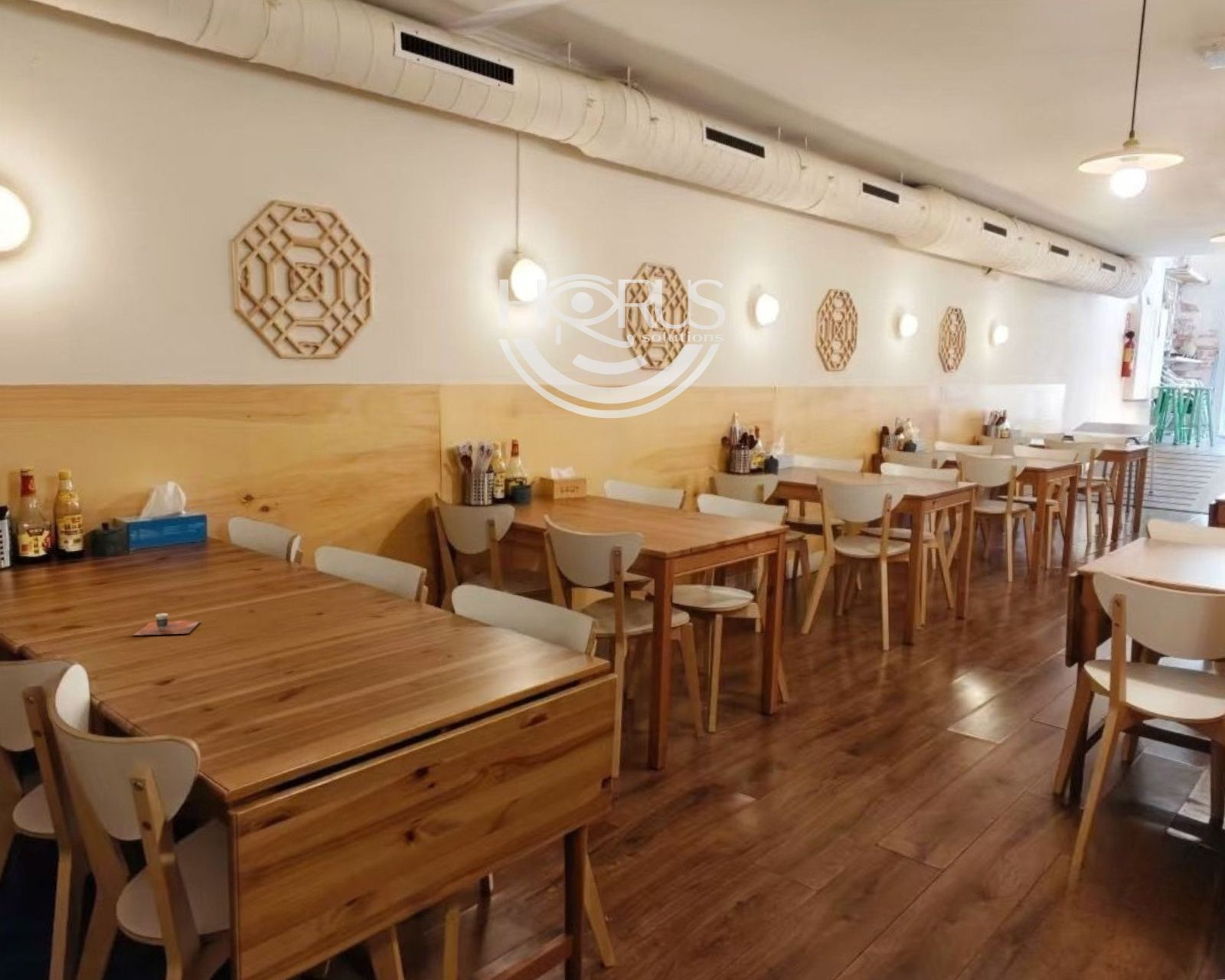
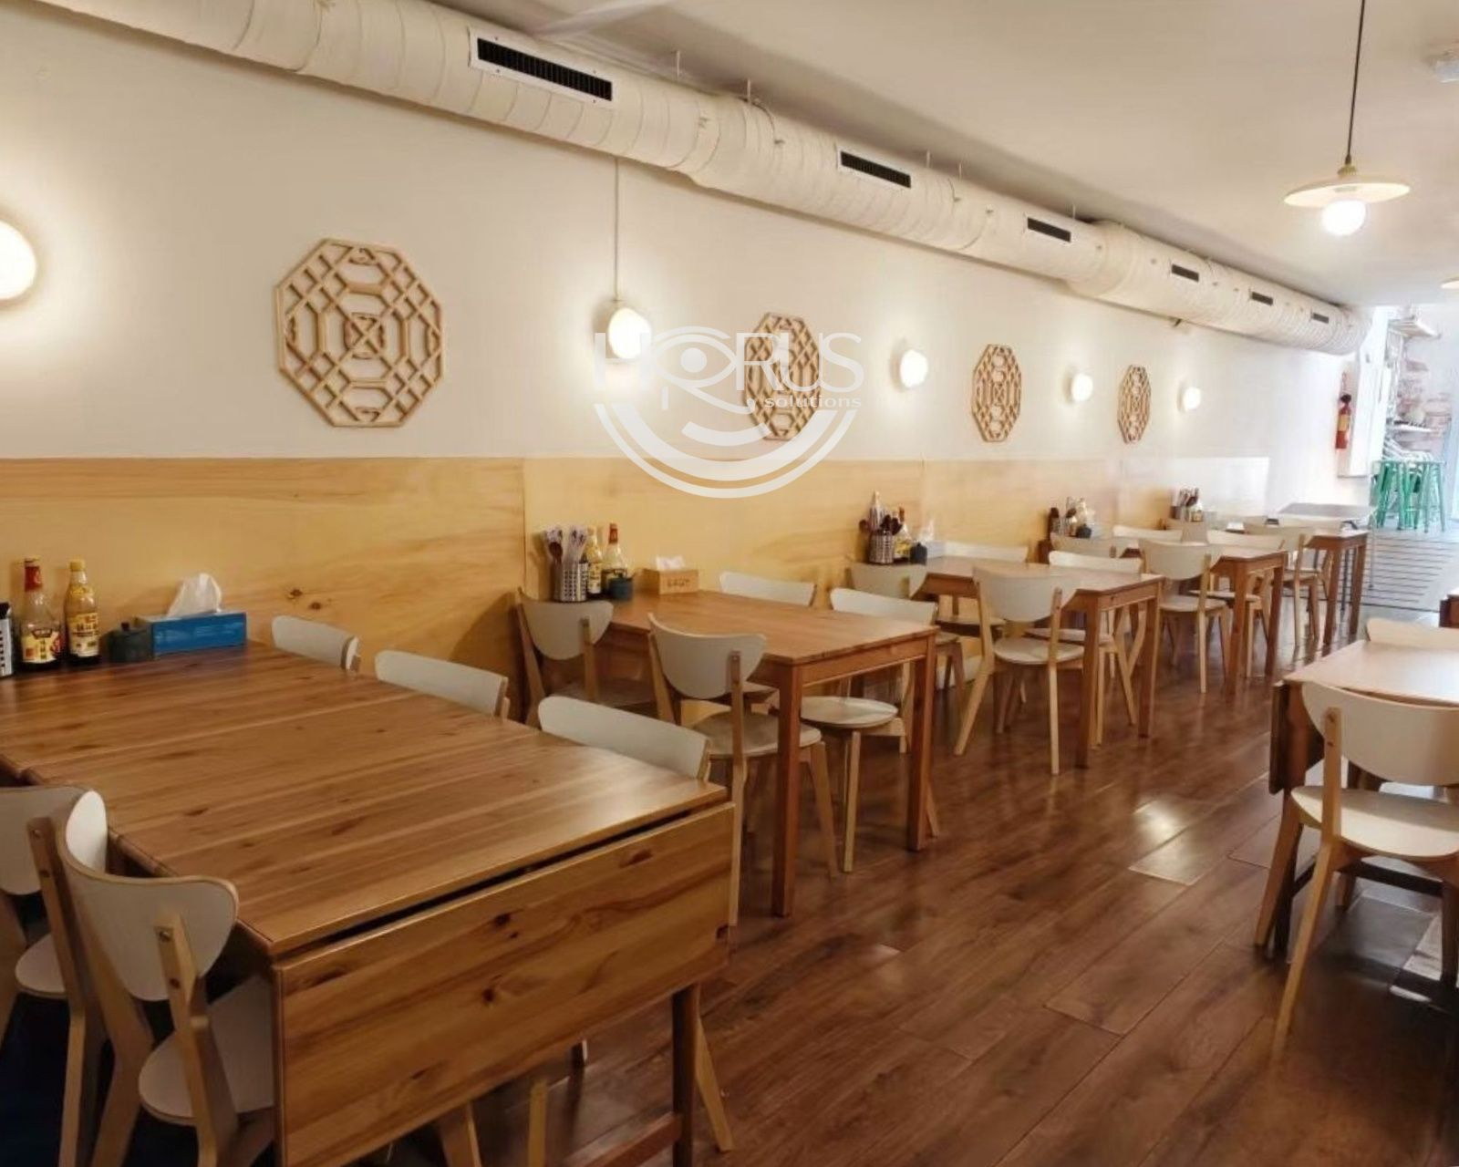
- cup (167, 620)
